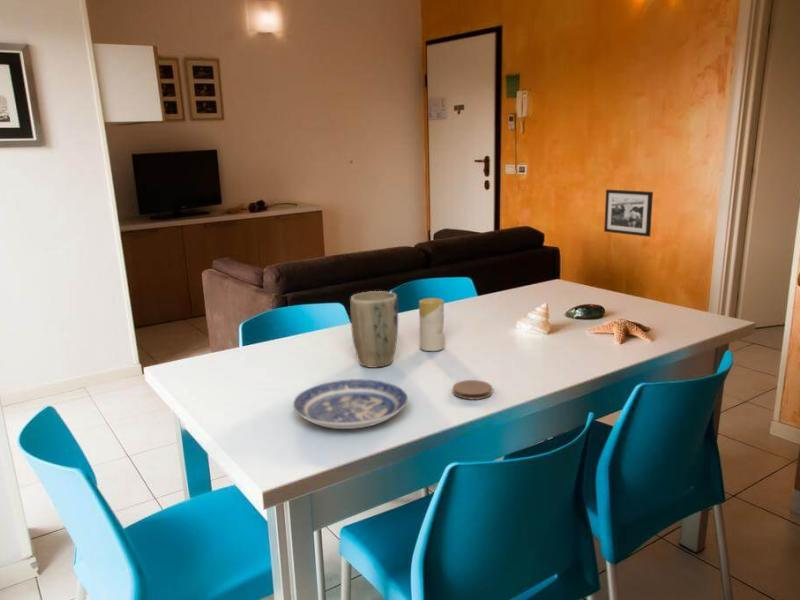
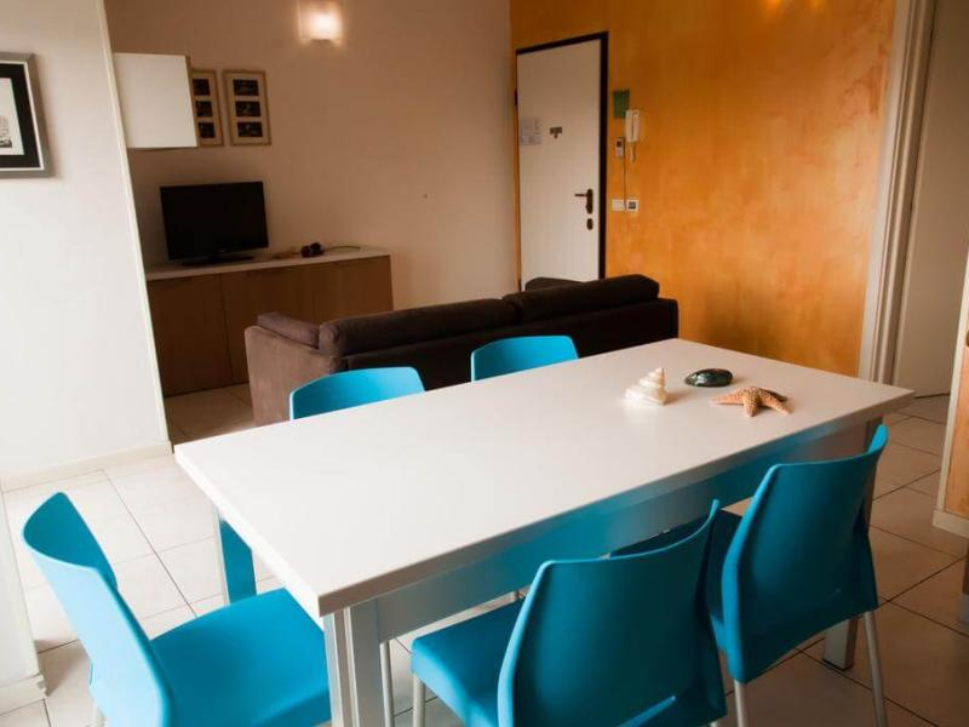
- coaster (472, 389)
- candle (432, 324)
- picture frame (627, 212)
- plate (351, 407)
- plant pot (375, 329)
